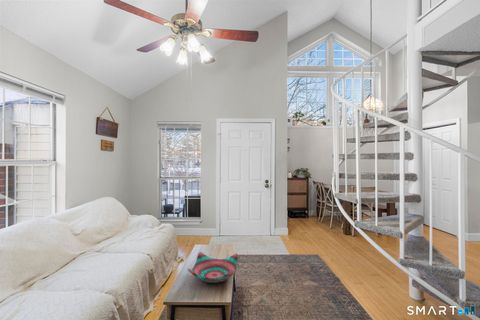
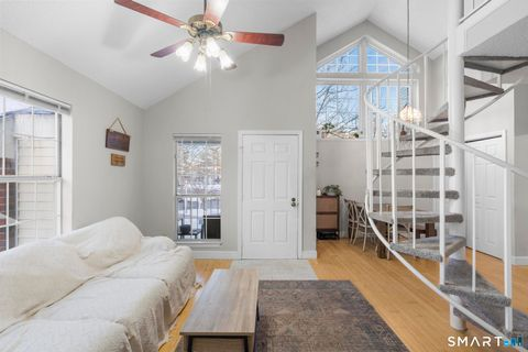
- decorative bowl (214, 268)
